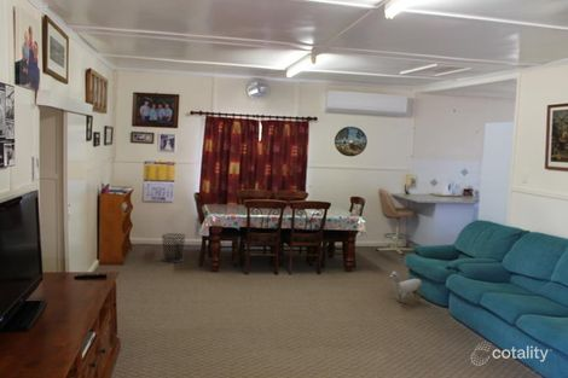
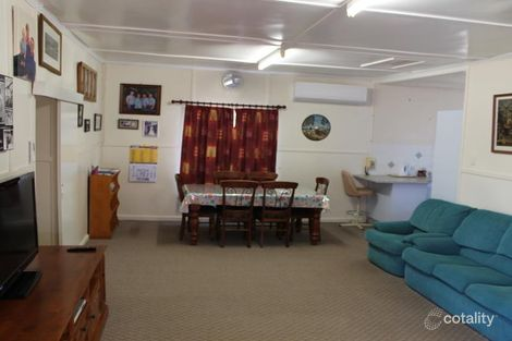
- plush toy (404, 285)
- waste bin (173, 248)
